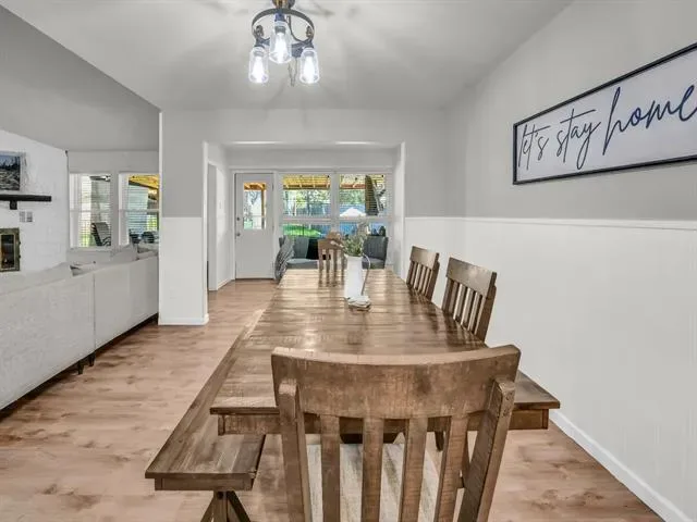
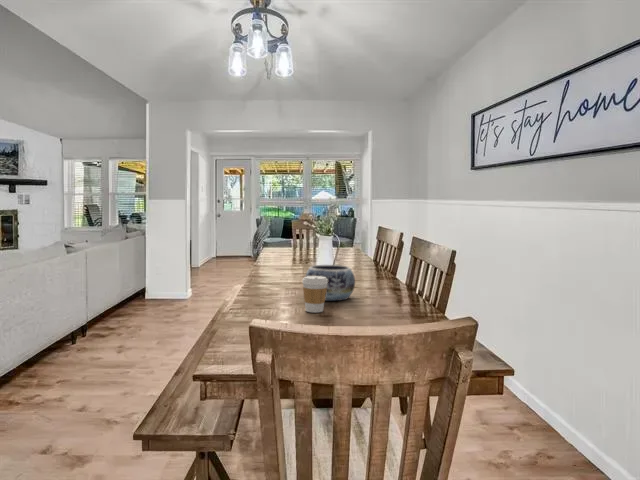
+ decorative bowl (329, 282)
+ coffee cup (314, 293)
